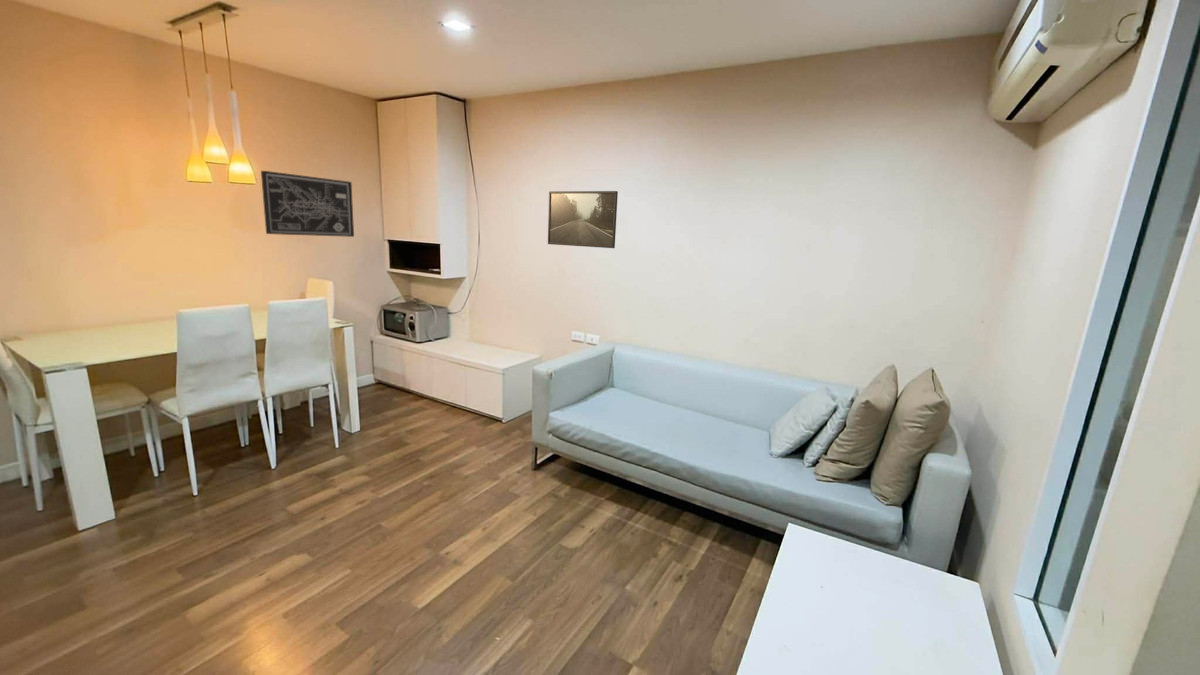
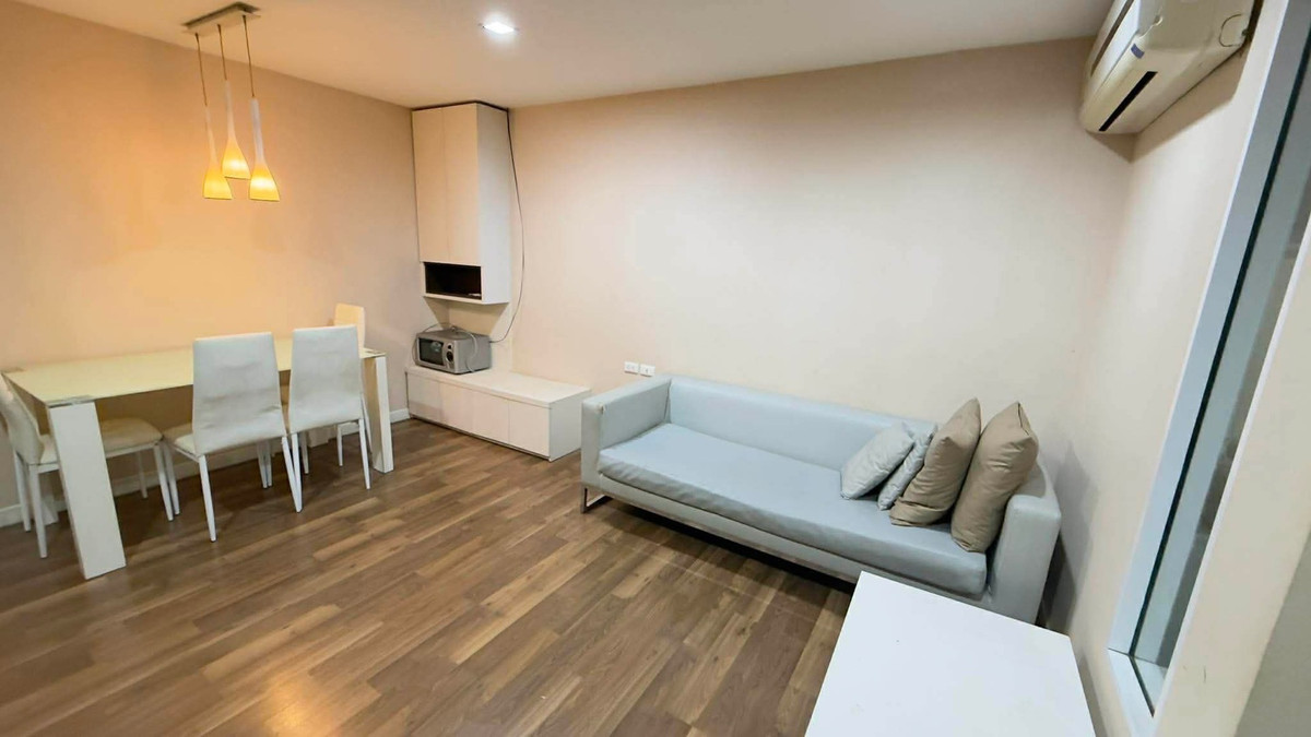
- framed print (581, 219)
- wall art (311, 206)
